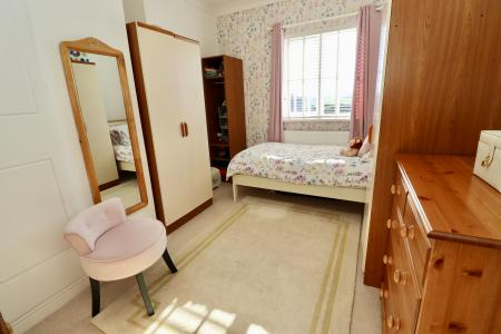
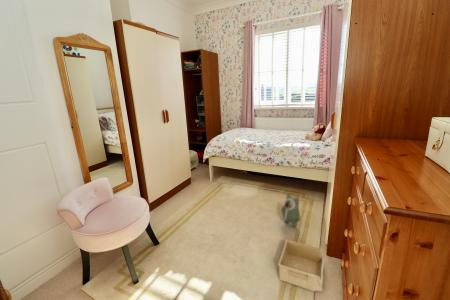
+ plush toy (291, 210)
+ storage bin (302, 264)
